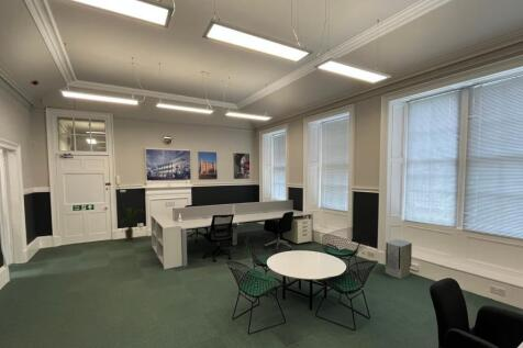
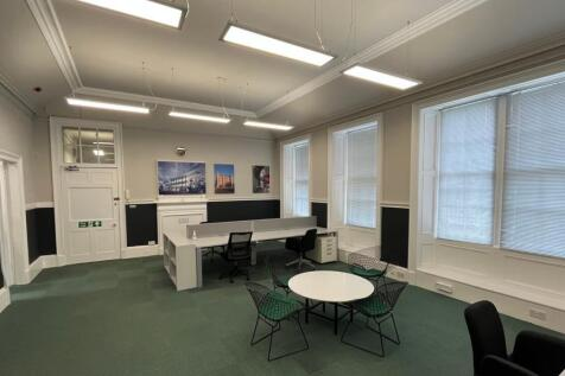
- air purifier (398, 258)
- house plant (131, 221)
